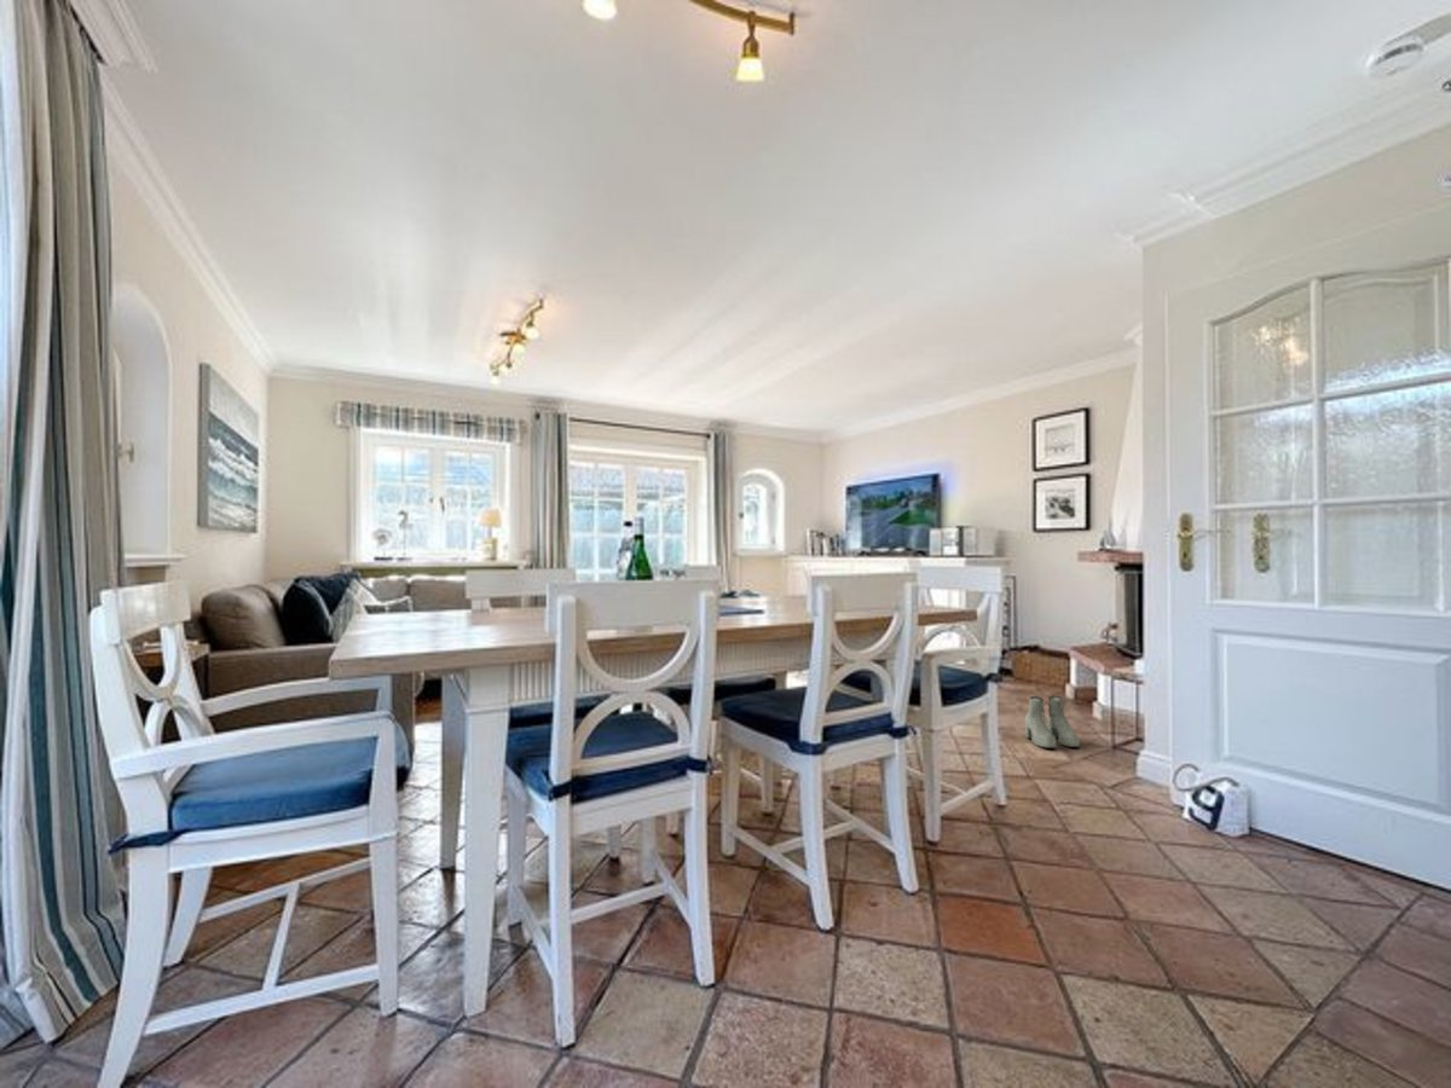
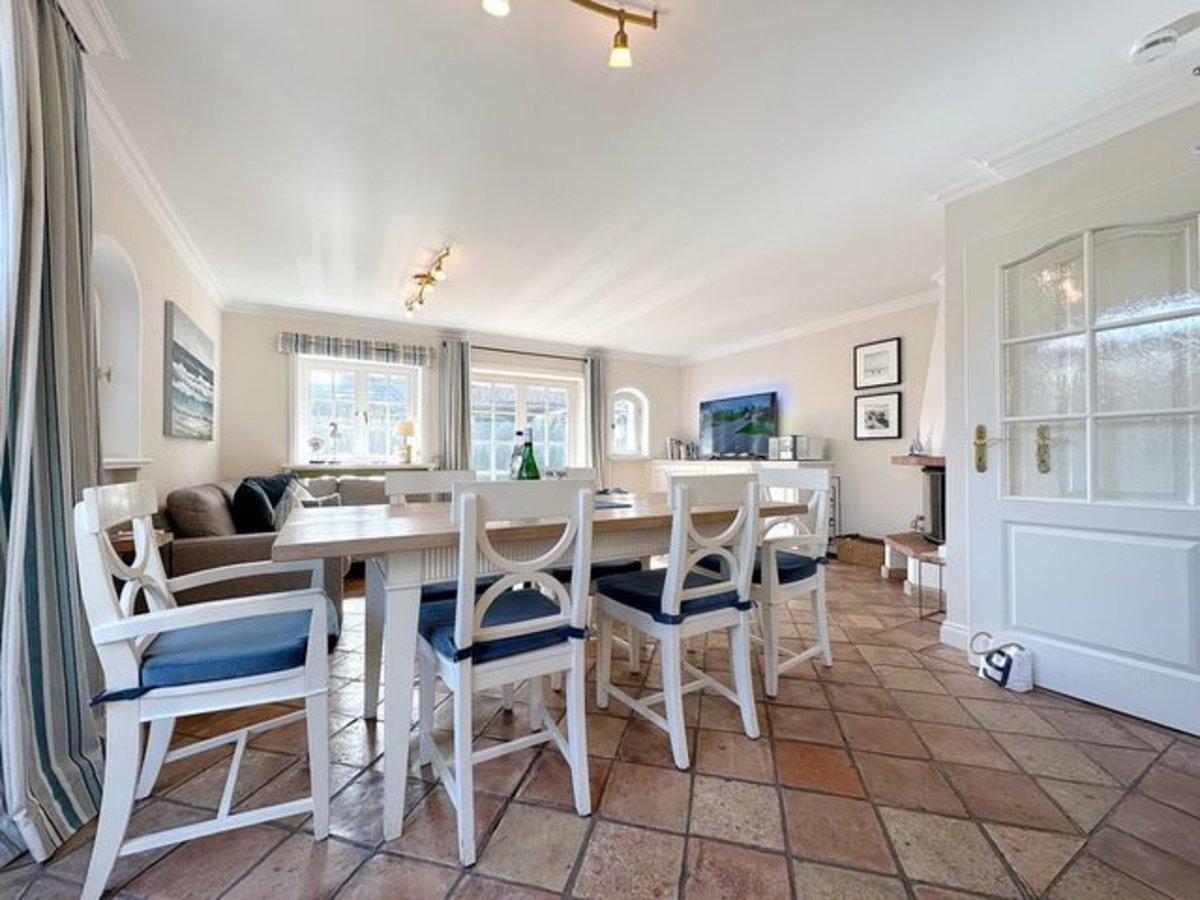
- boots (1051, 720)
